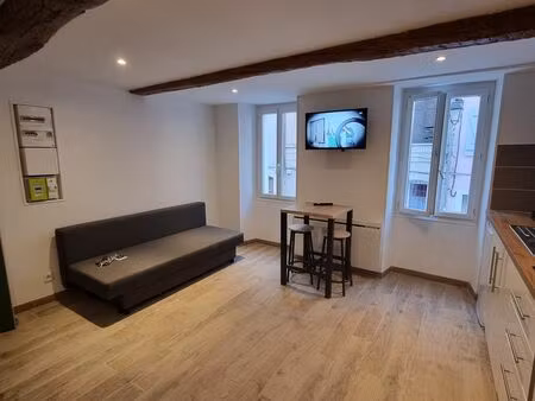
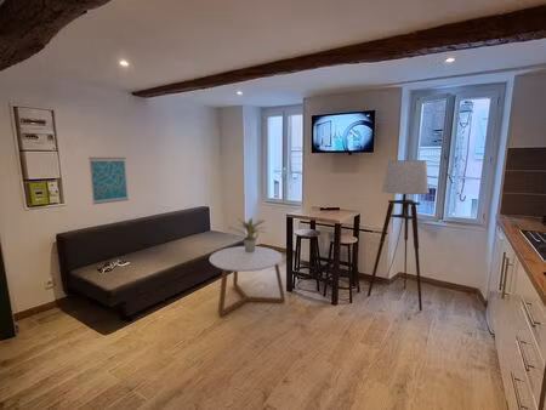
+ coffee table (237, 279)
+ wall art (109, 180)
+ potted plant (250, 234)
+ floor lamp (399, 232)
